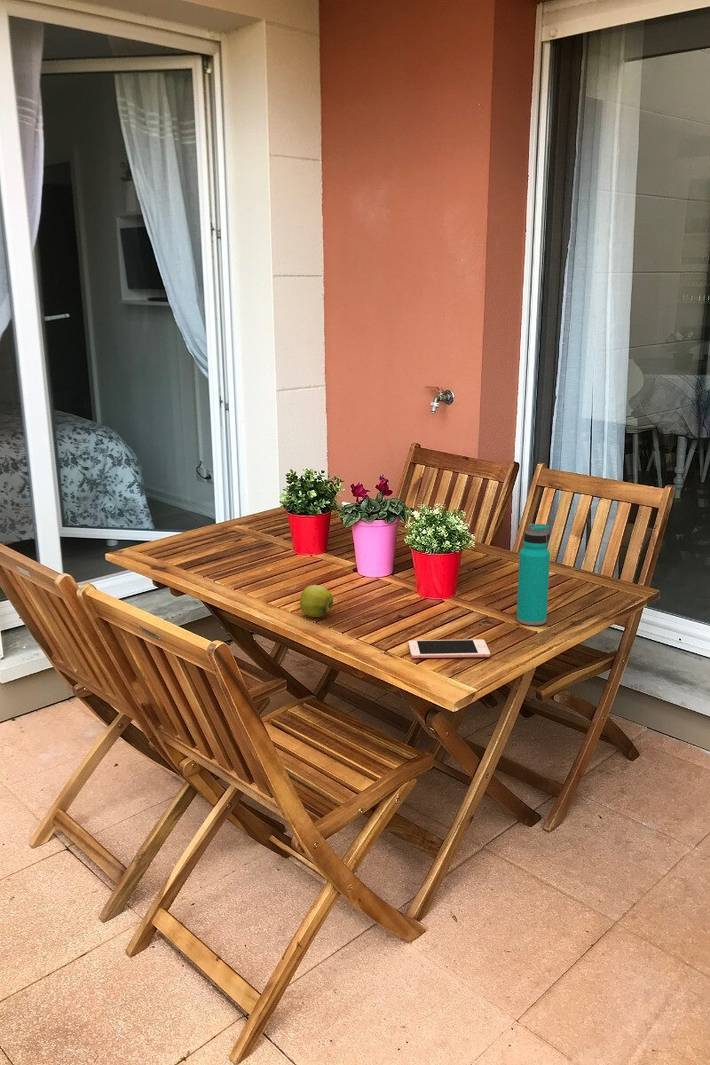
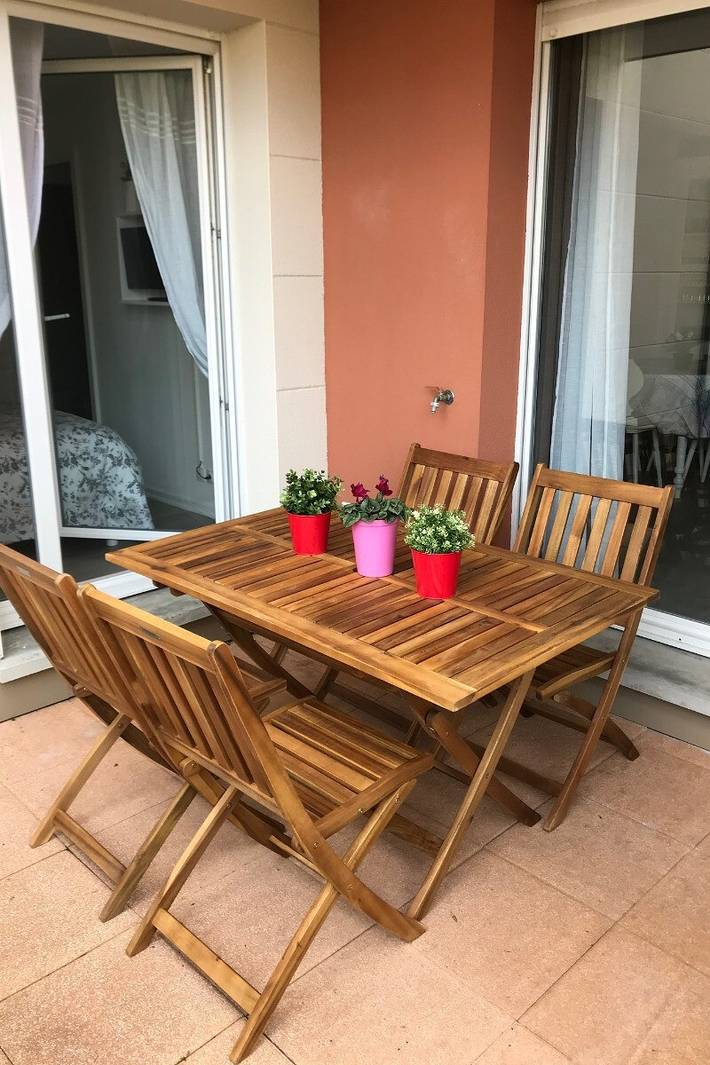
- water bottle (533, 573)
- apple (315, 601)
- cell phone (448, 648)
